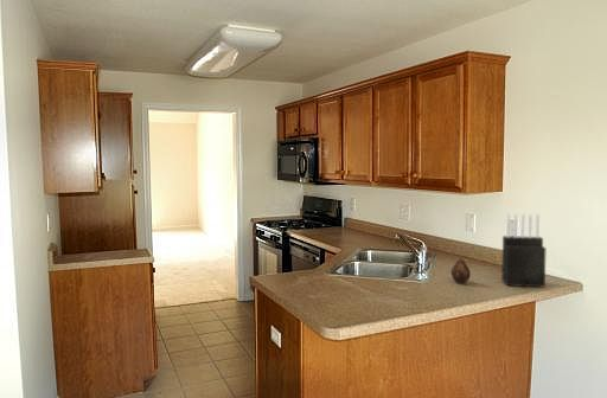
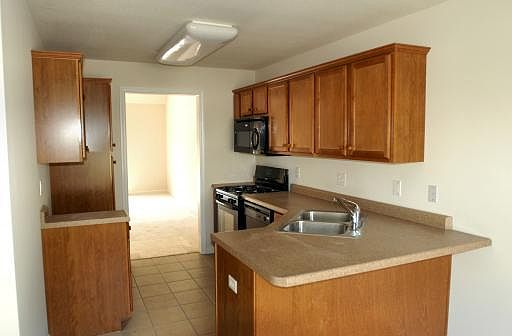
- knife block (524, 249)
- fruit (460, 270)
